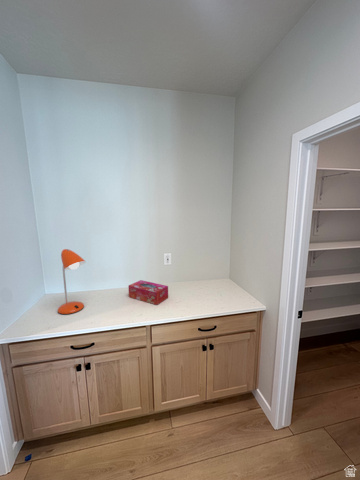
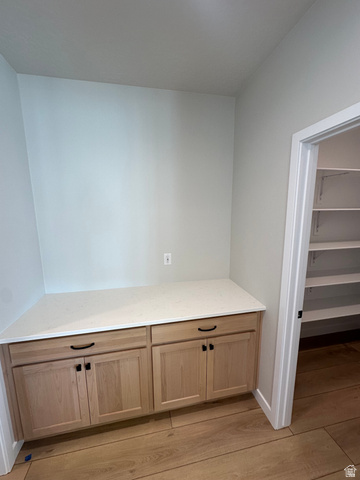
- desk lamp (65, 280)
- tissue box (148, 291)
